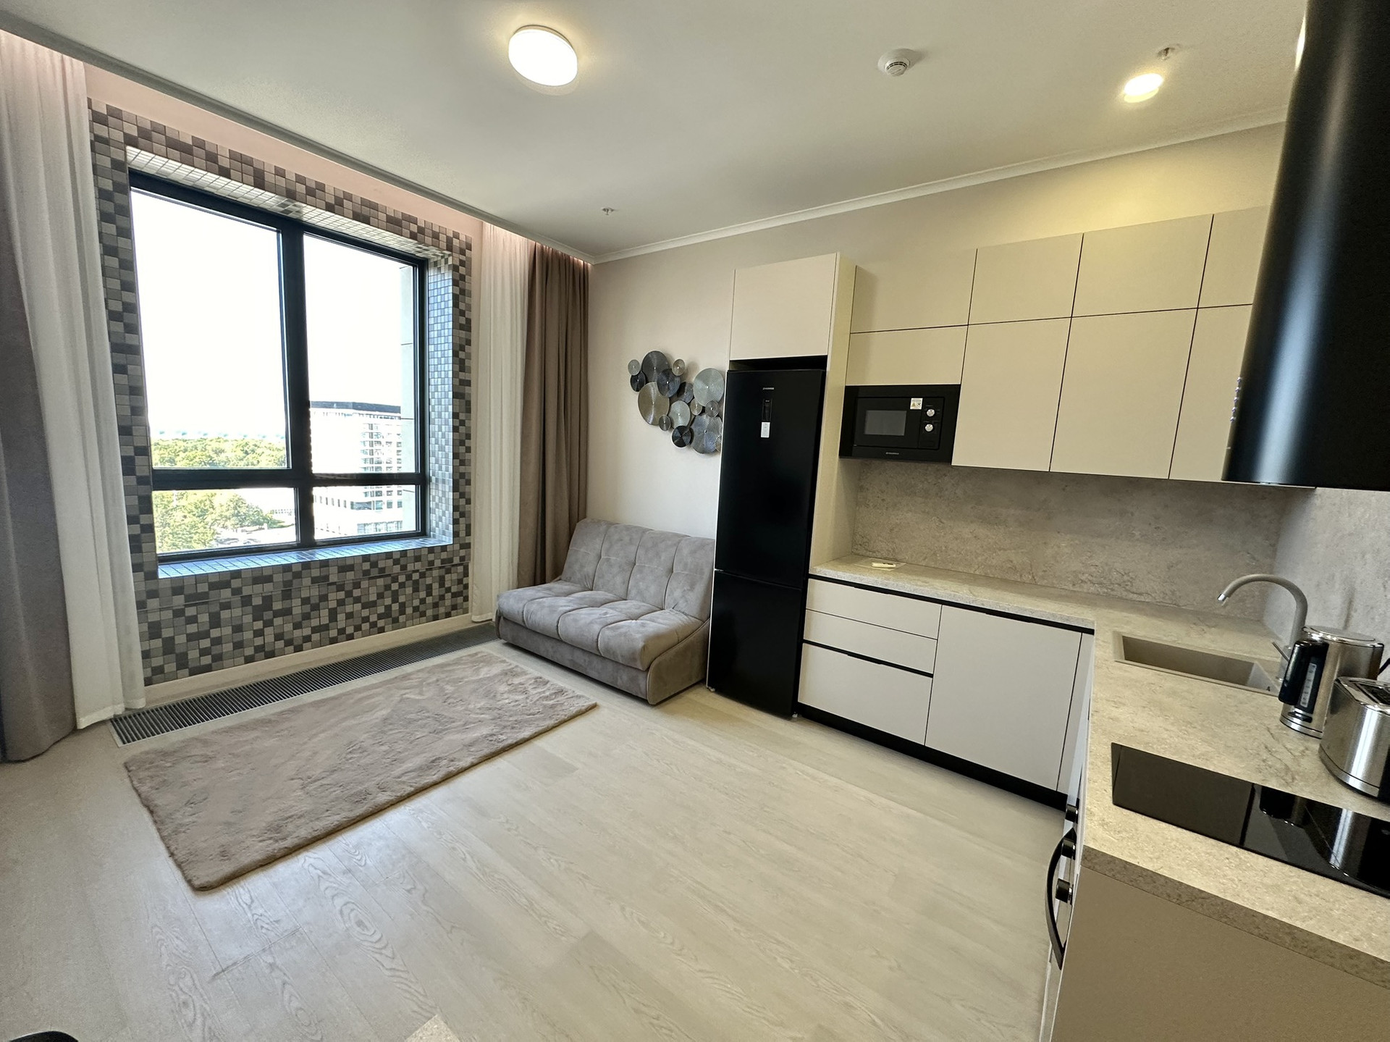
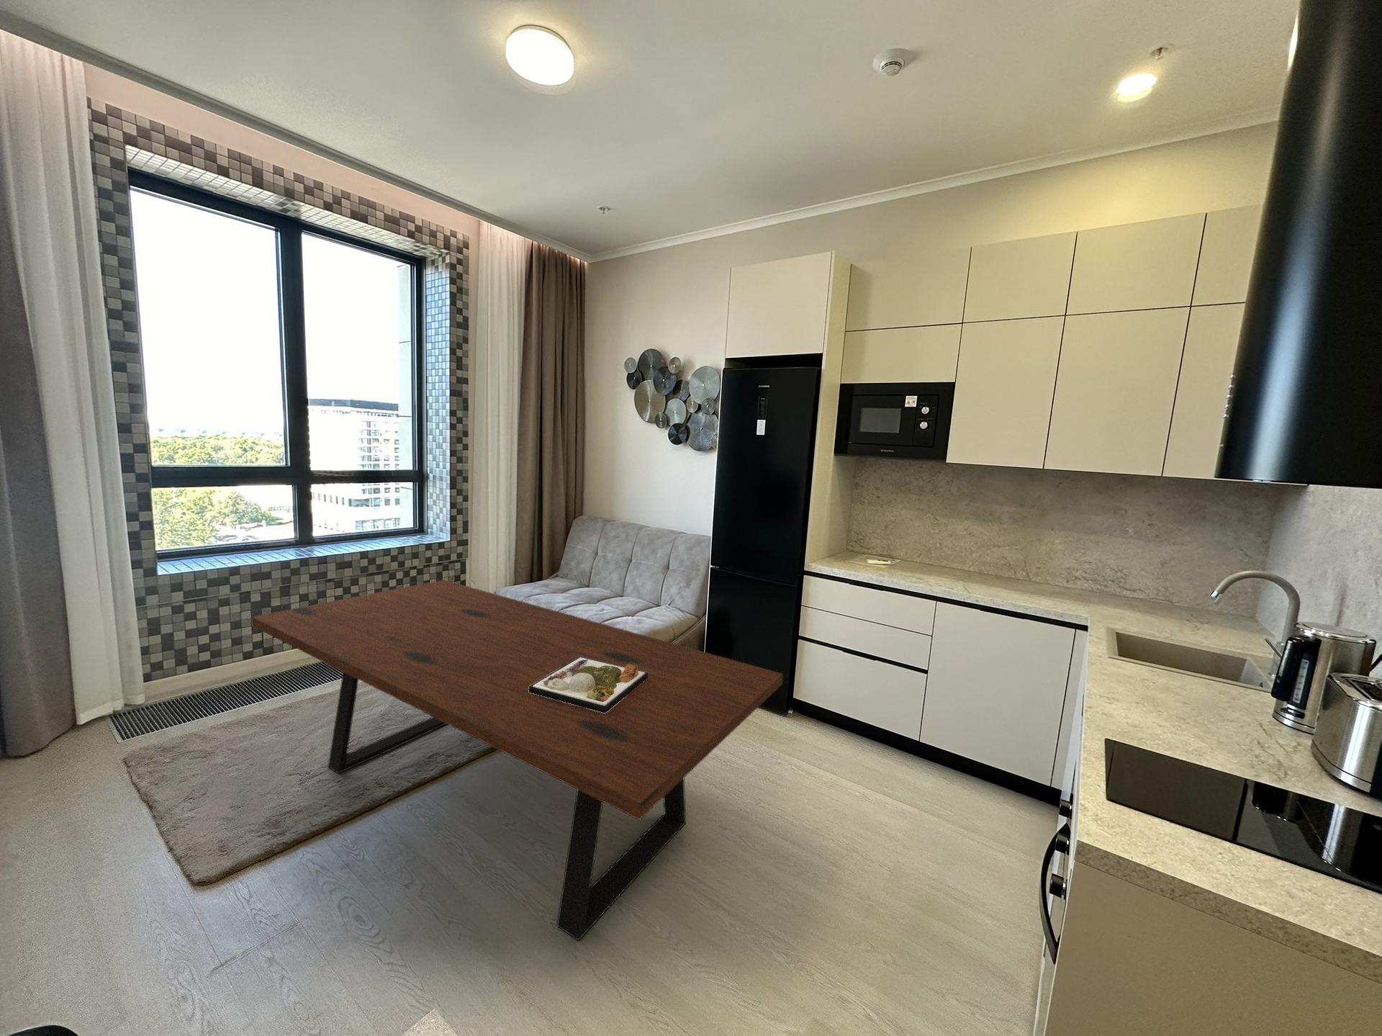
+ dining table (498, 719)
+ dinner plate (591, 677)
